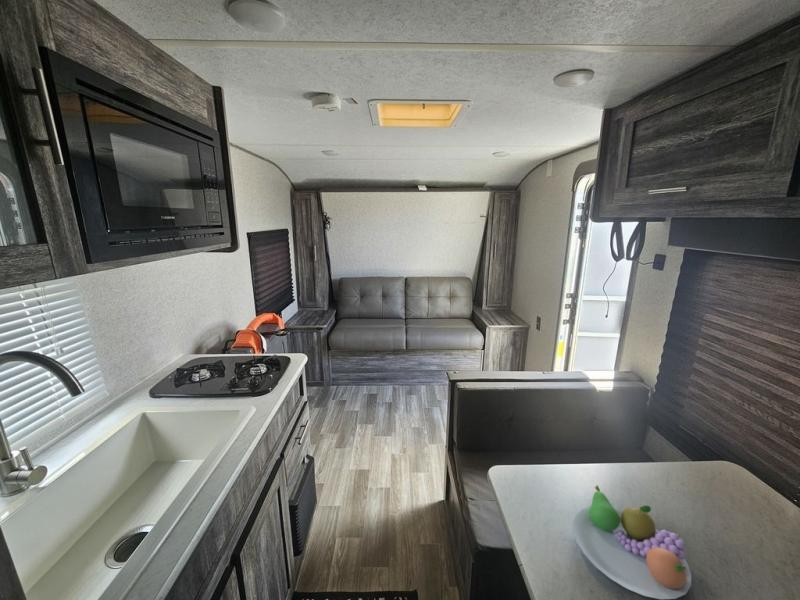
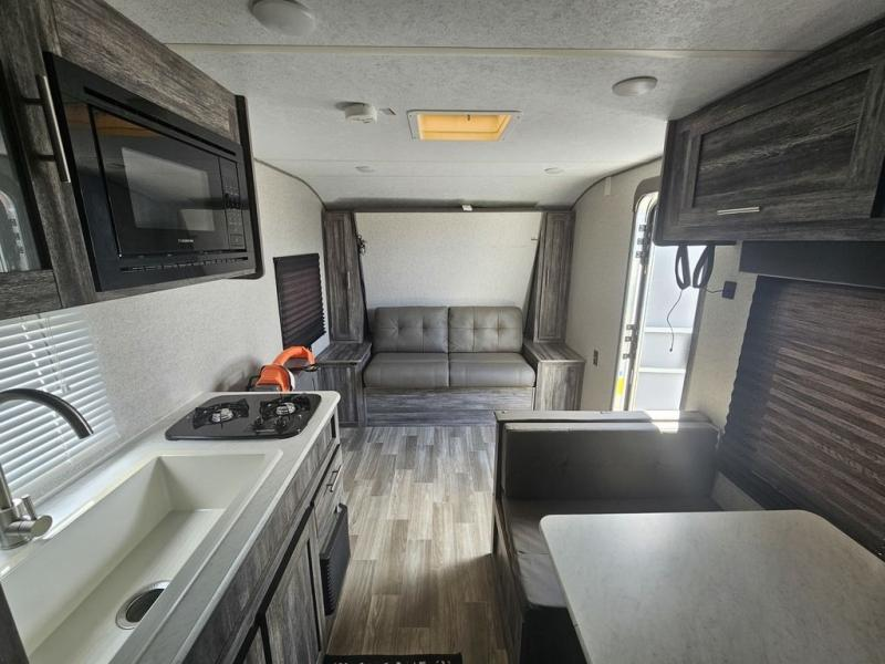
- fruit bowl (627, 534)
